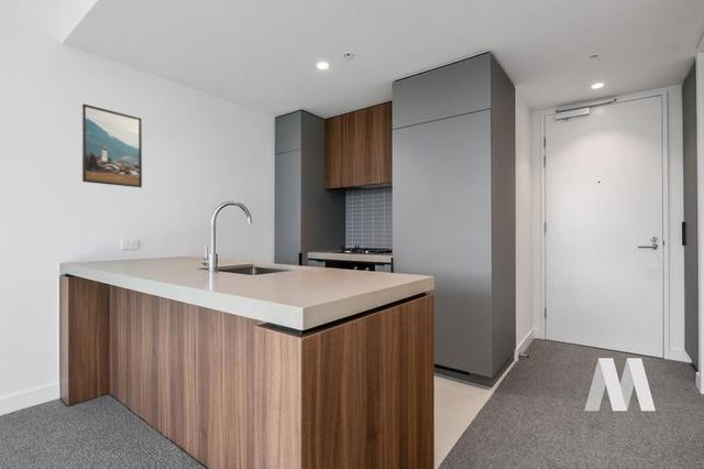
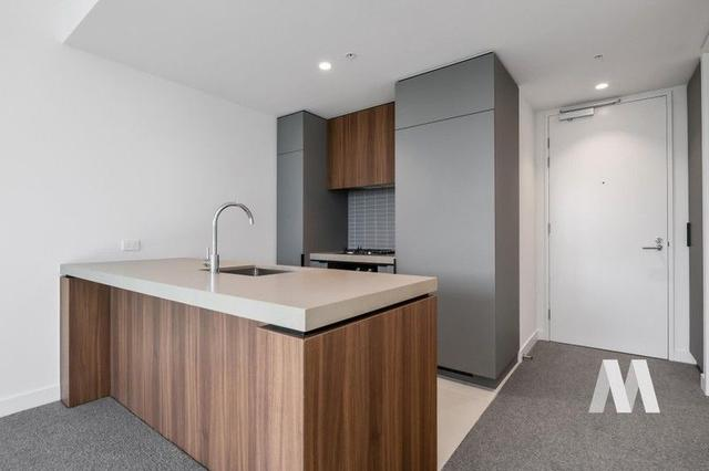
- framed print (113, 148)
